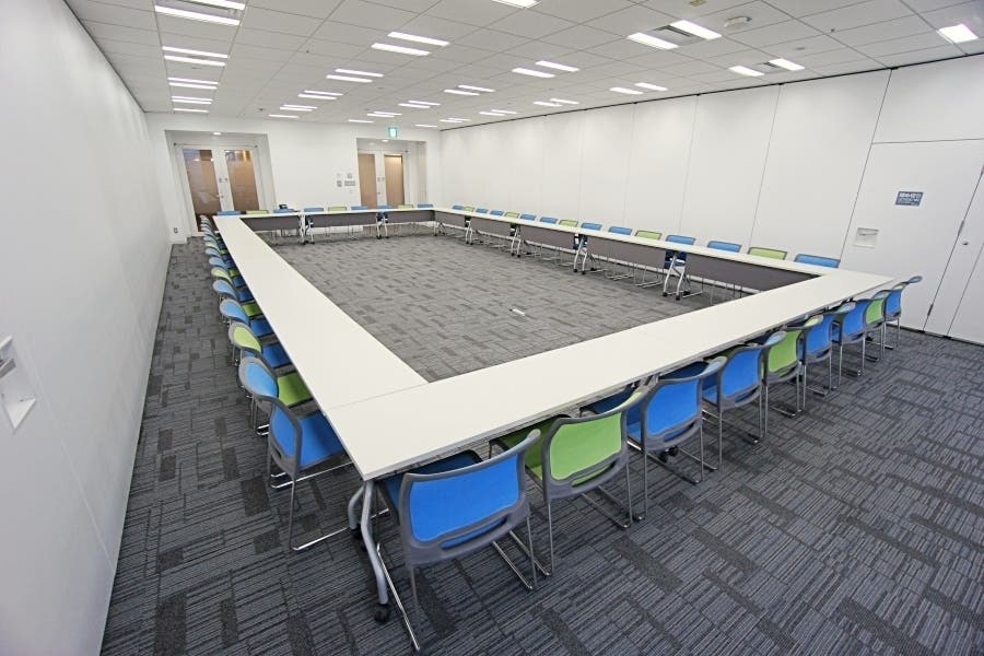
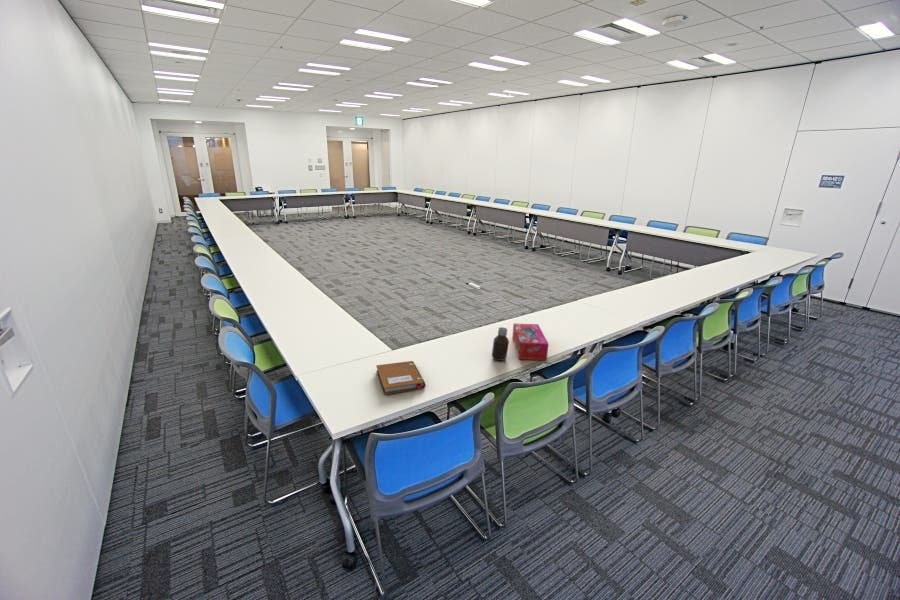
+ tissue box (529, 340)
+ notebook (400, 377)
+ bottle (500, 343)
